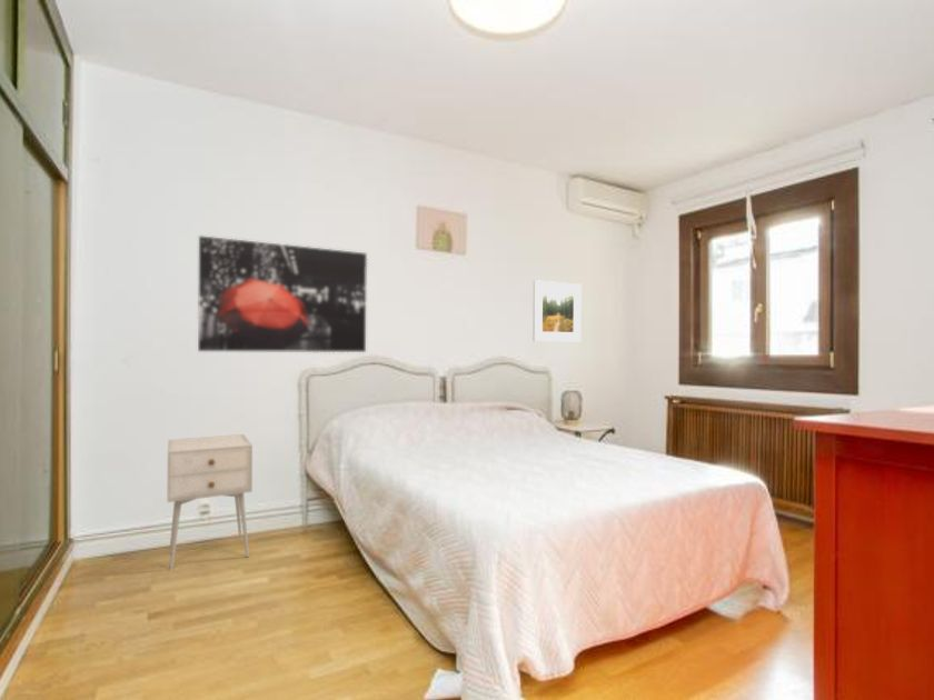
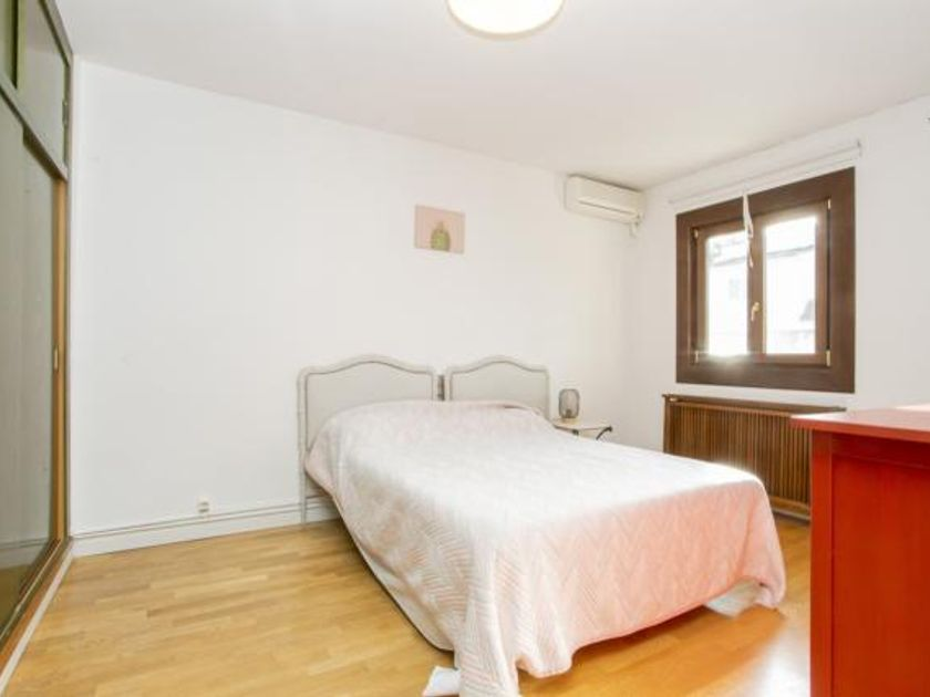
- wall art (288, 298)
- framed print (557, 311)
- nightstand (208, 497)
